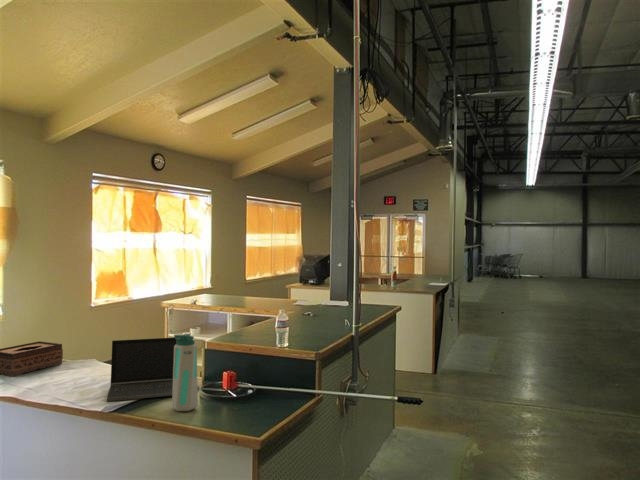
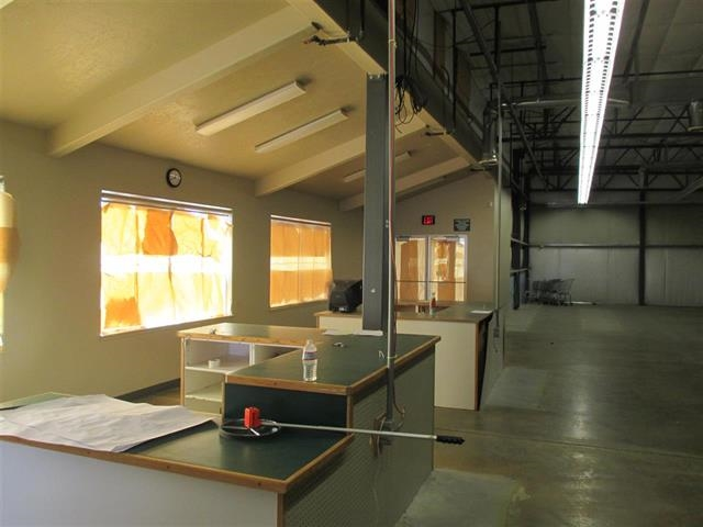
- tissue box (26, 358)
- laptop computer (145, 366)
- water bottle (184, 370)
